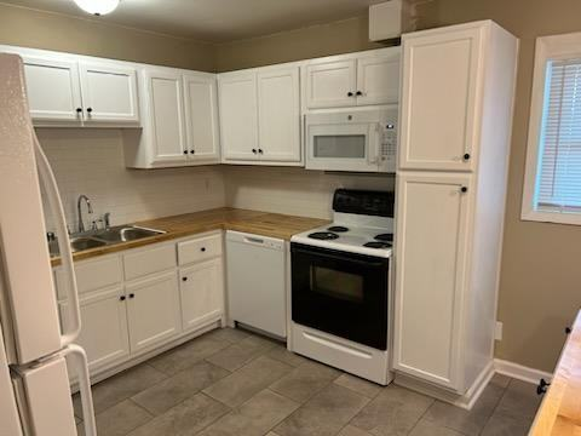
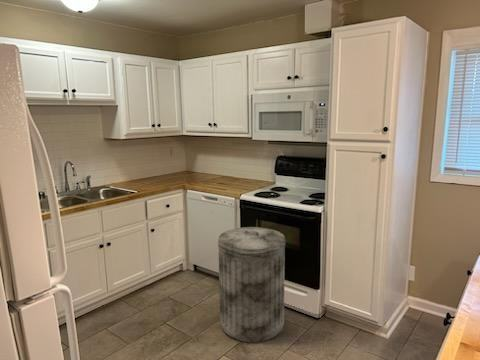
+ trash can (251, 277)
